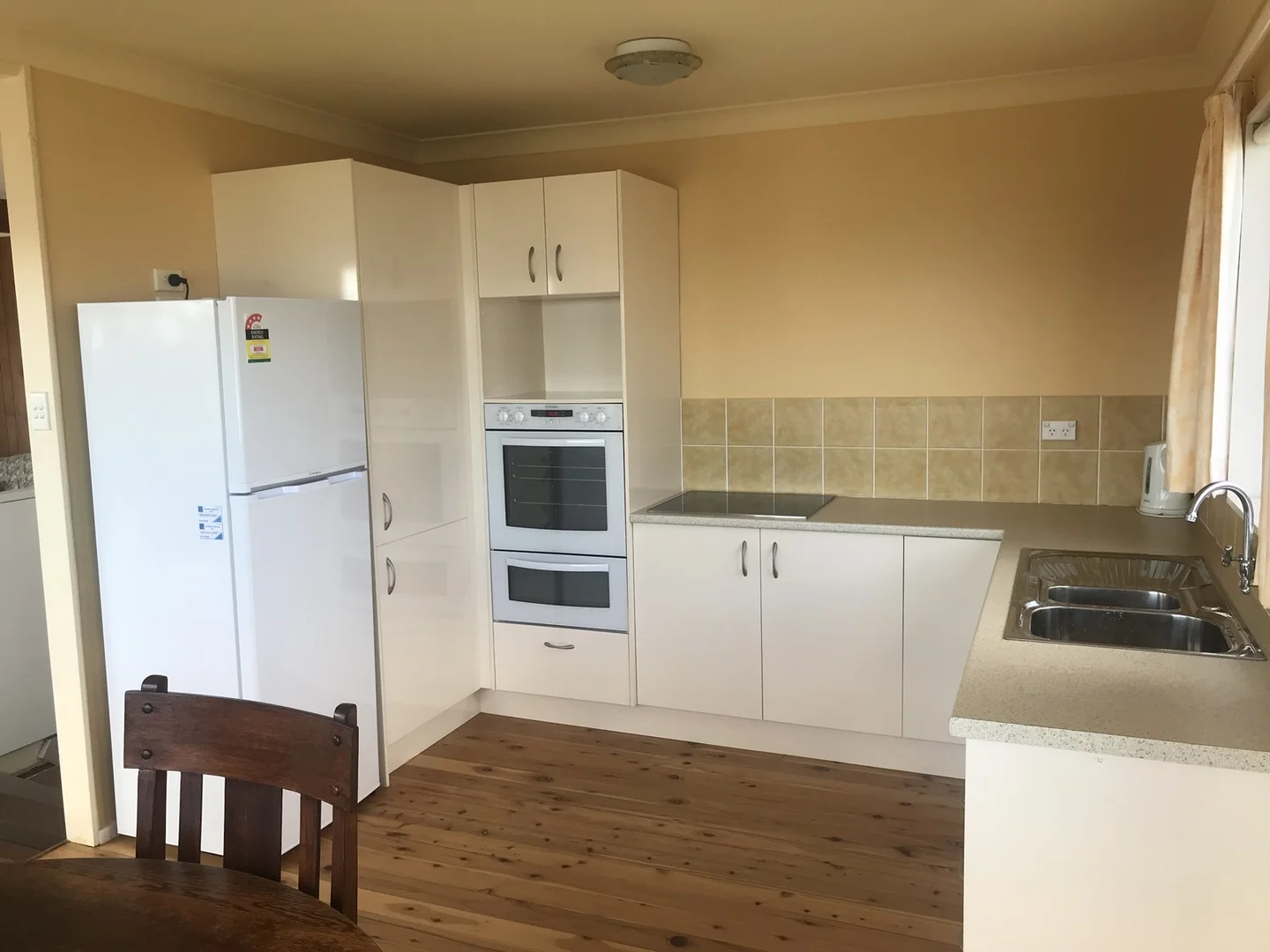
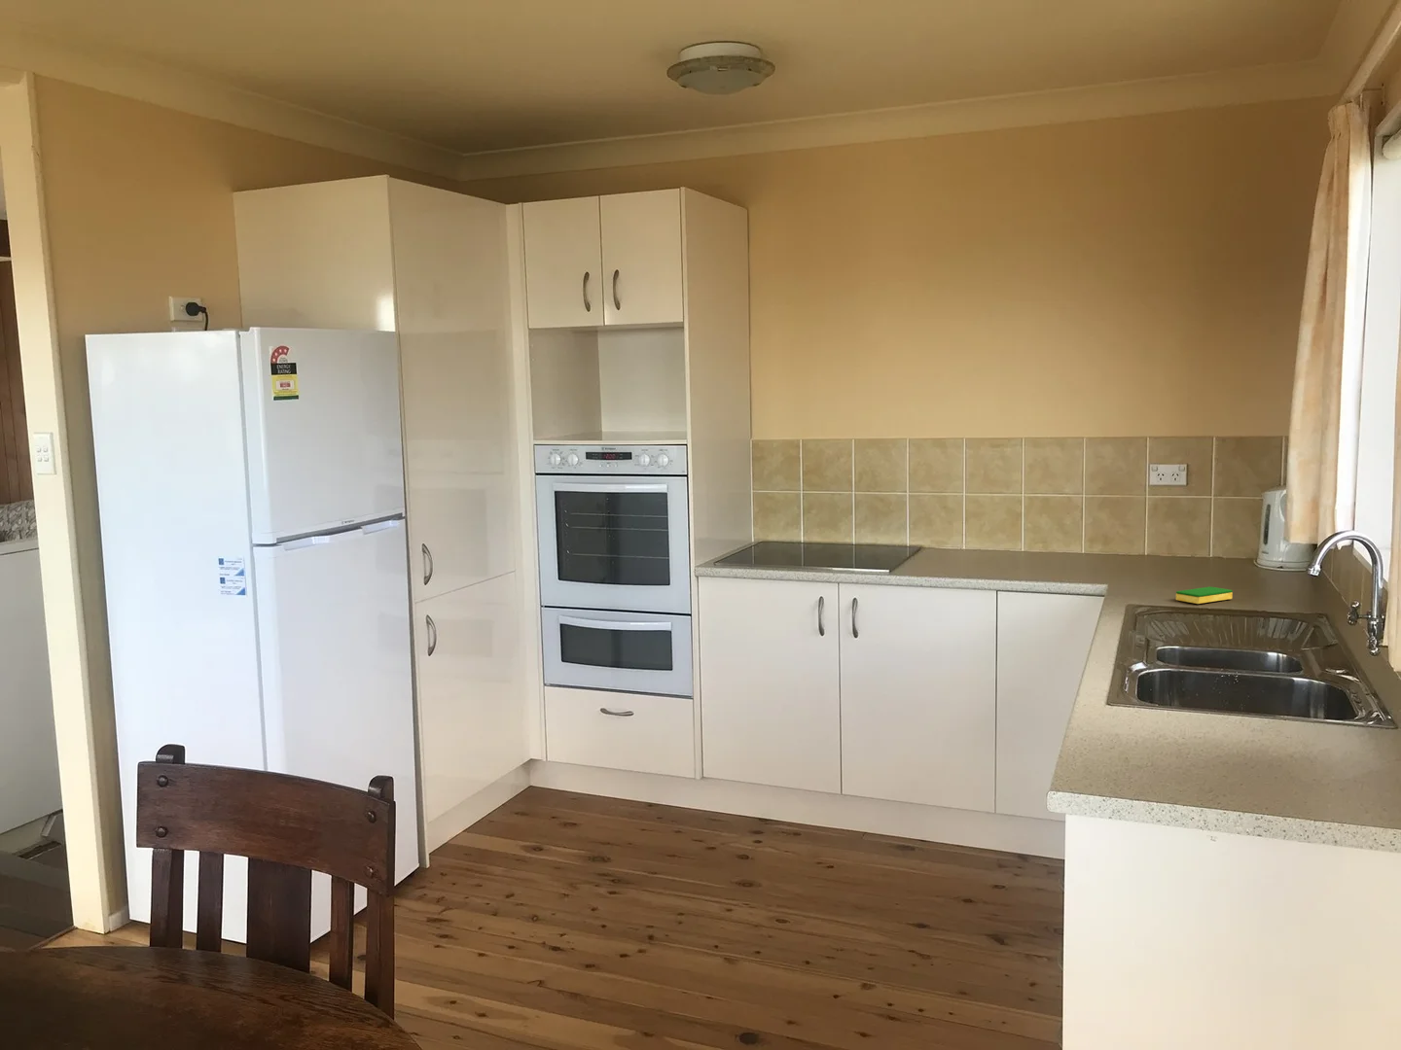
+ dish sponge (1204, 594)
